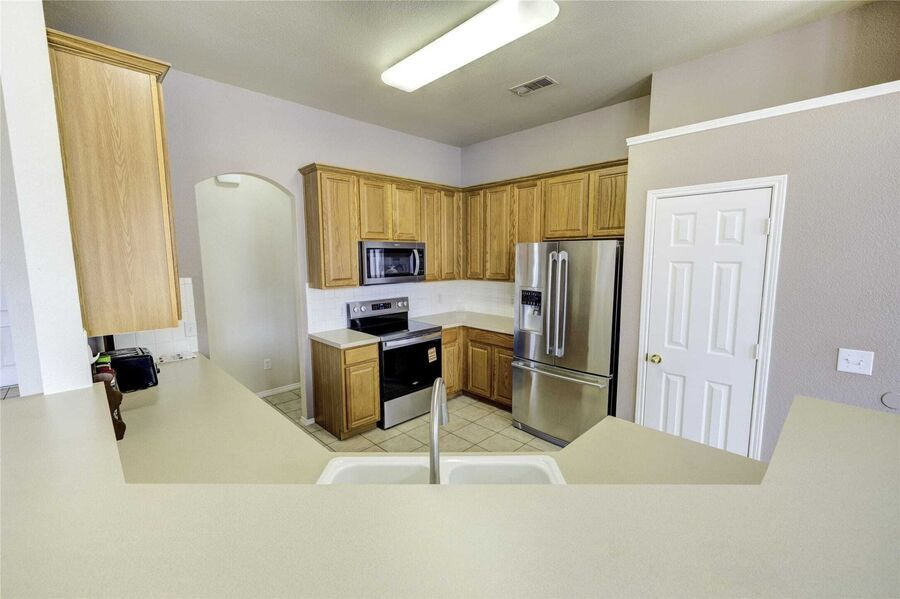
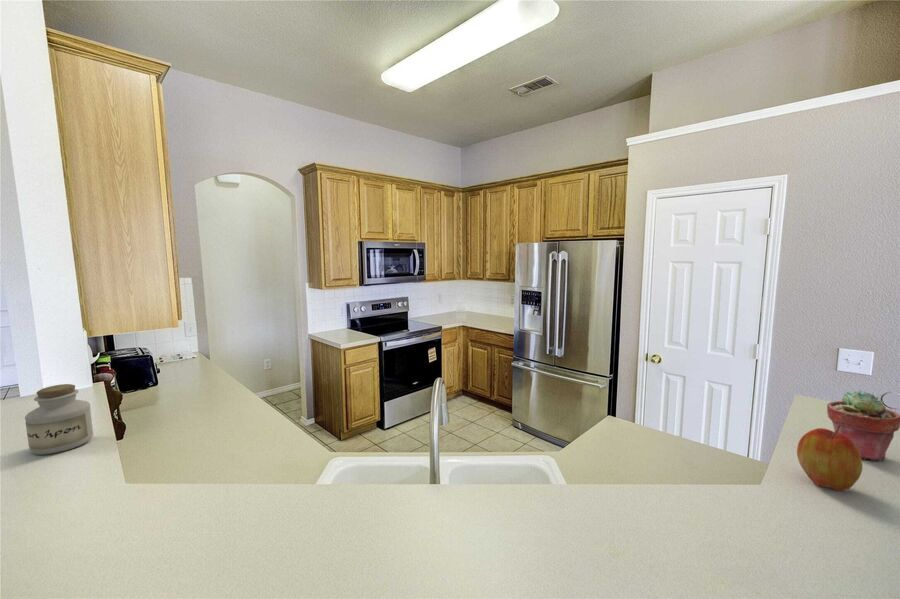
+ potted succulent (861, 422)
+ apple (828, 453)
+ jar (59, 416)
